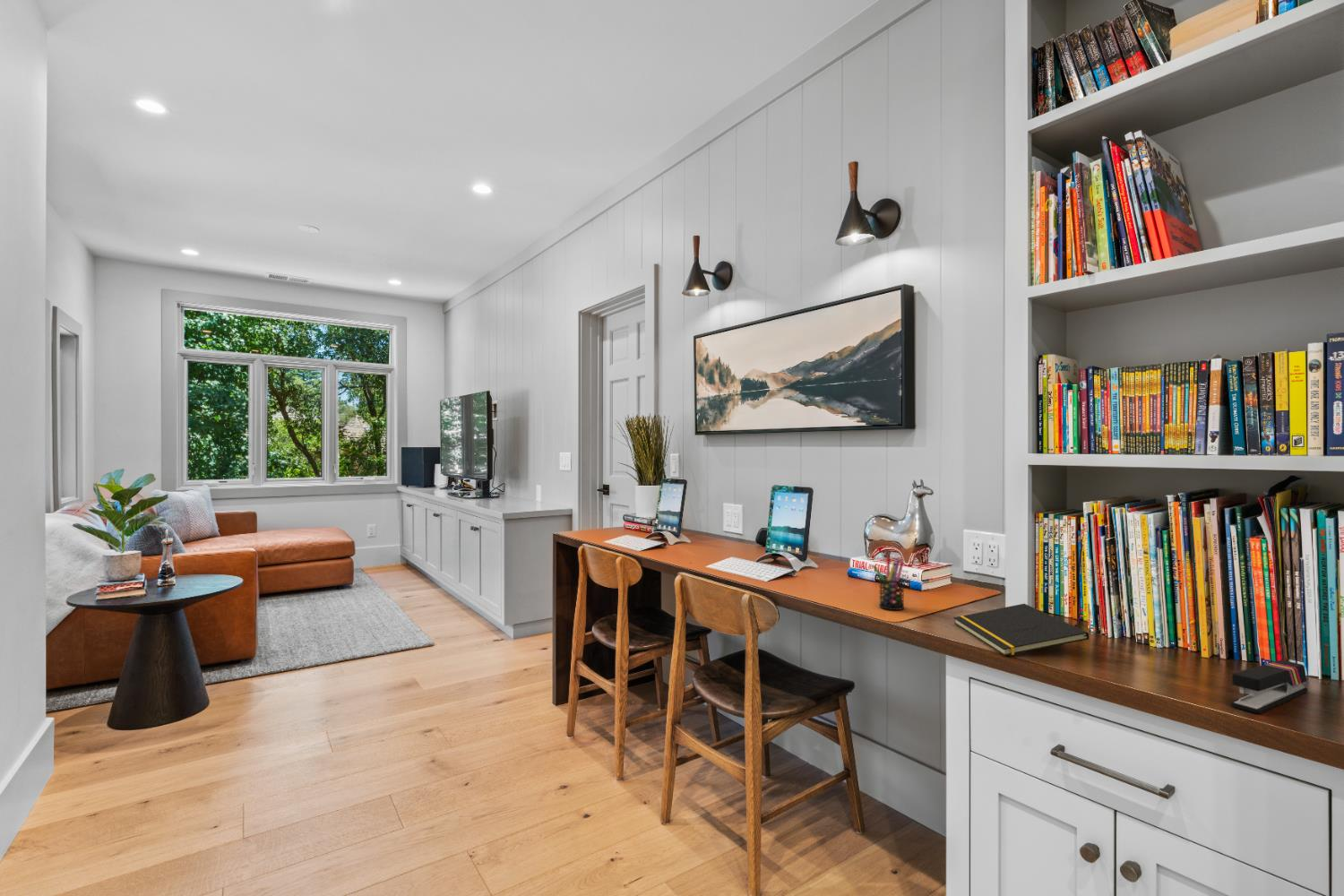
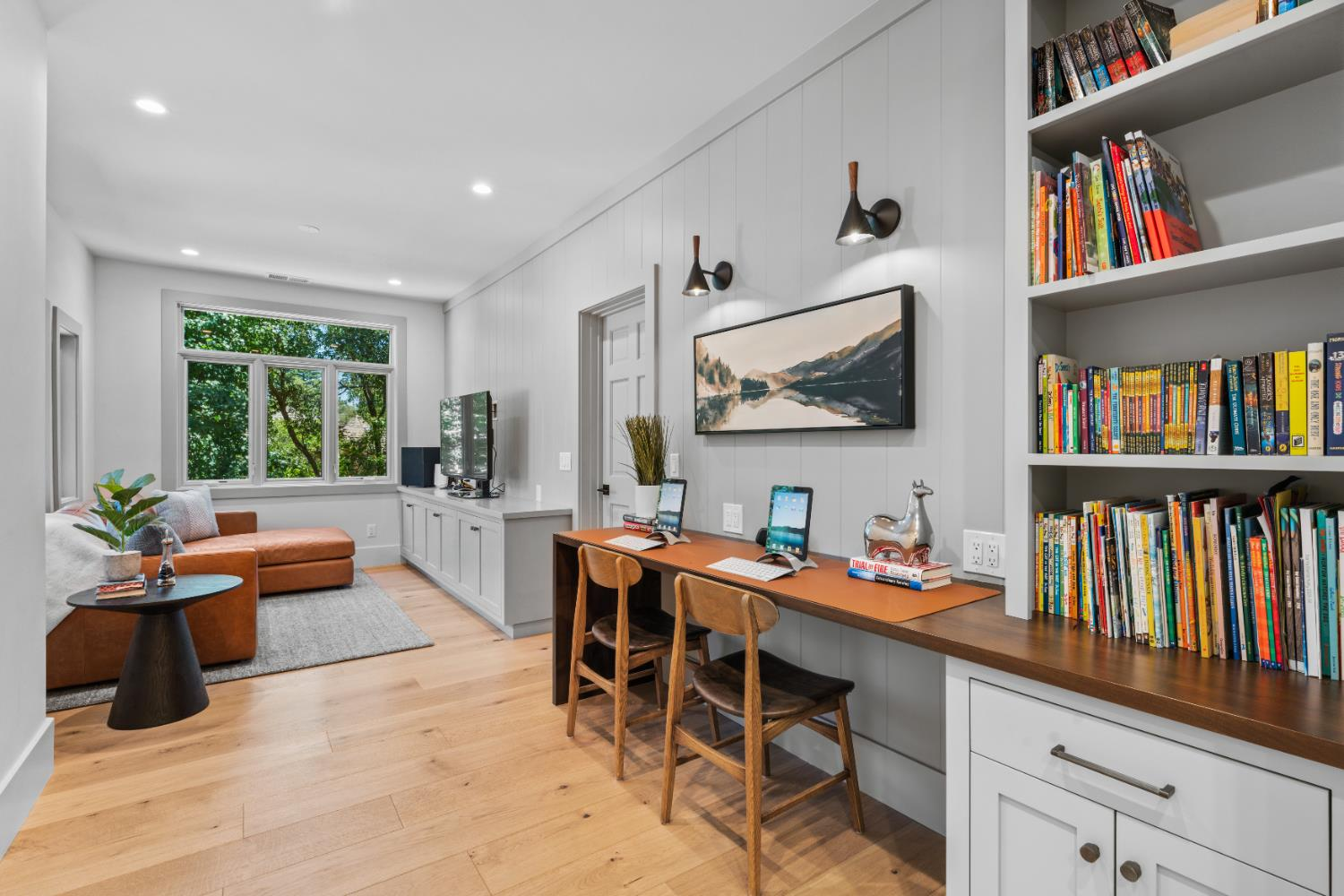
- pen holder (888, 582)
- notepad (1015, 627)
- stapler (1270, 682)
